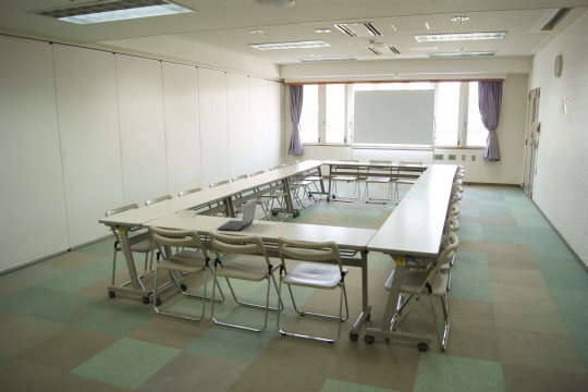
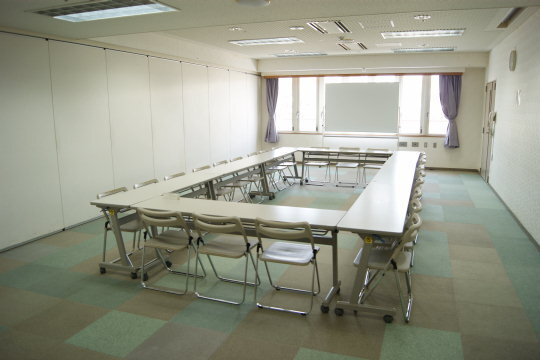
- laptop computer (243, 215)
